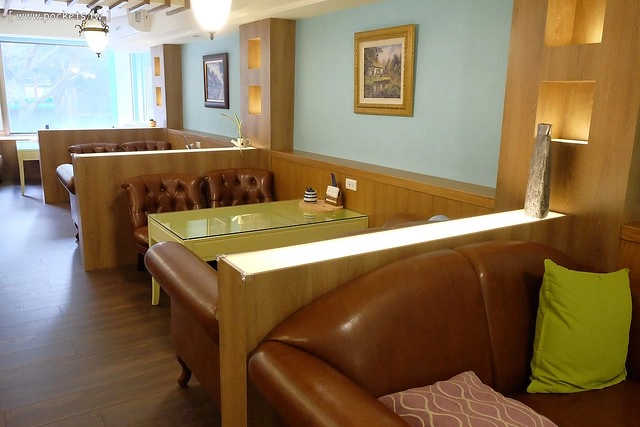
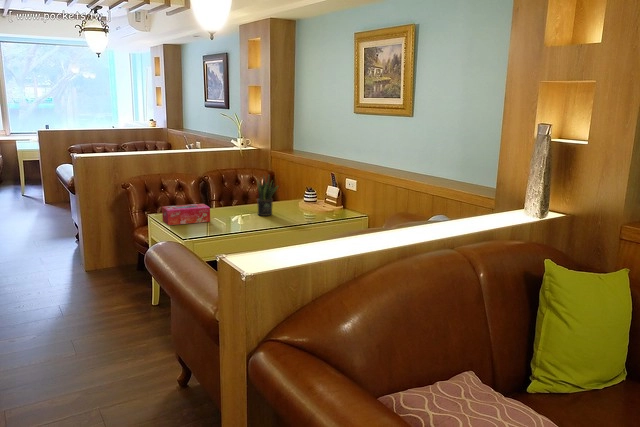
+ potted plant (266, 195)
+ tissue box (186, 214)
